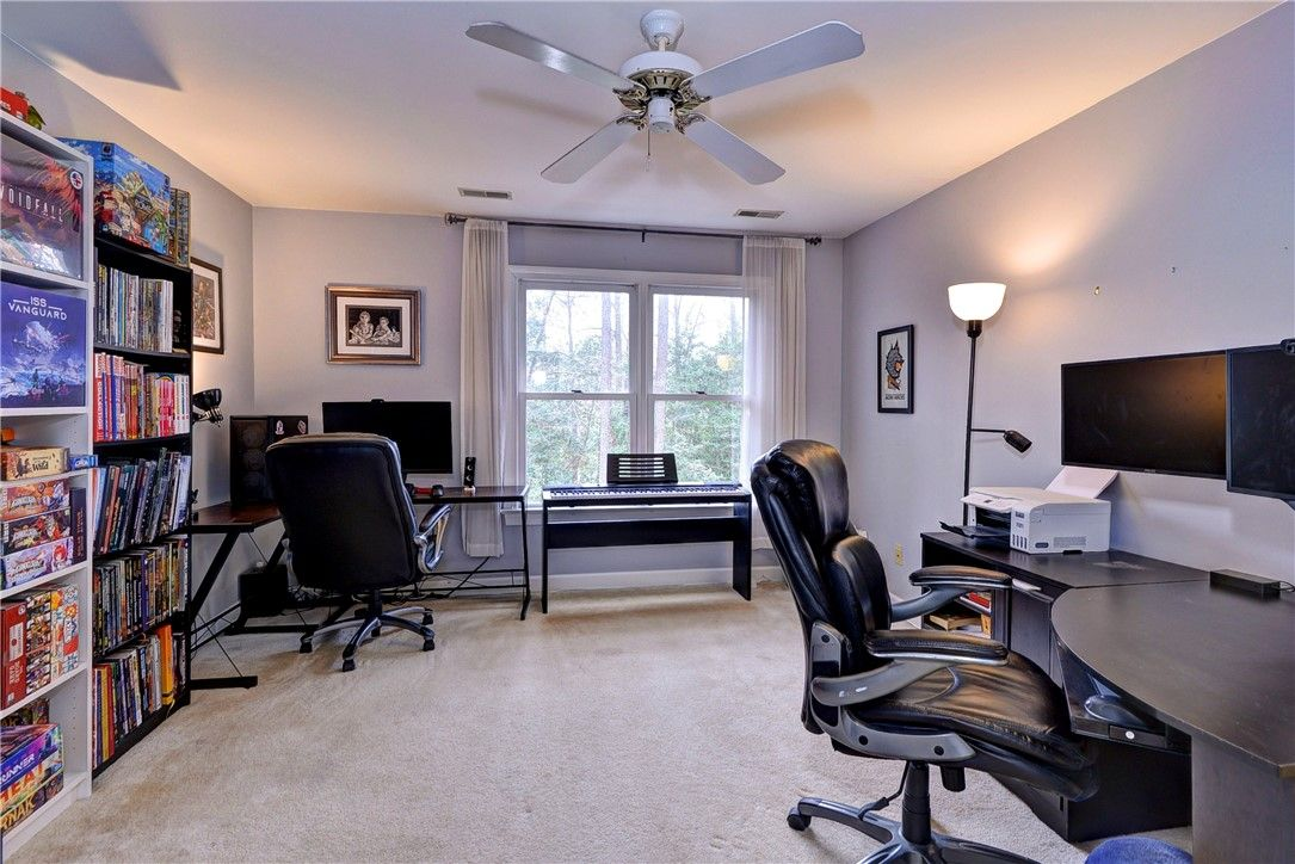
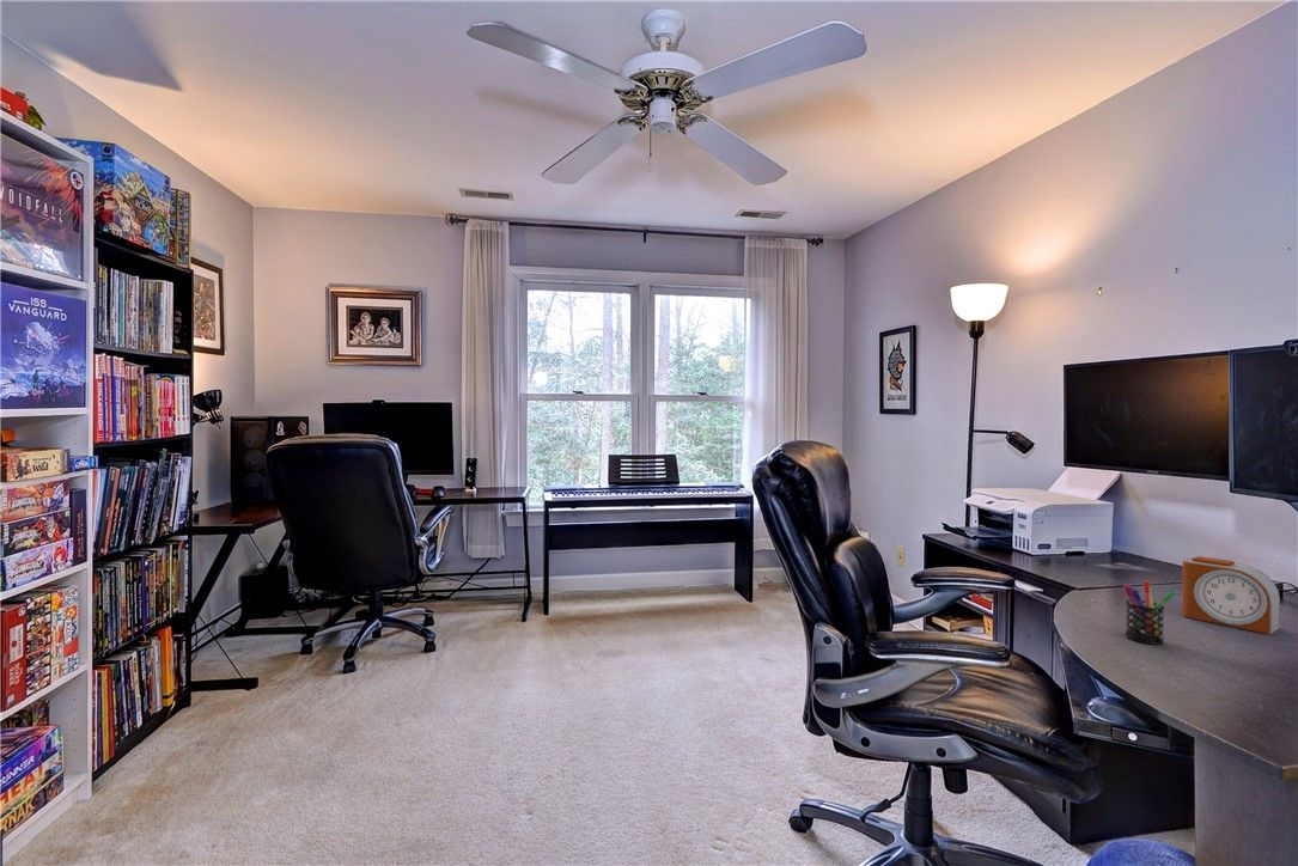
+ pen holder (1148, 609)
+ alarm clock (1227, 591)
